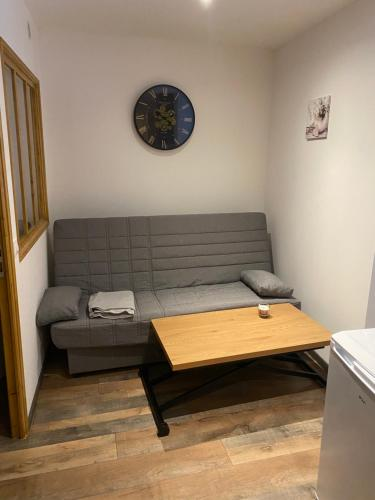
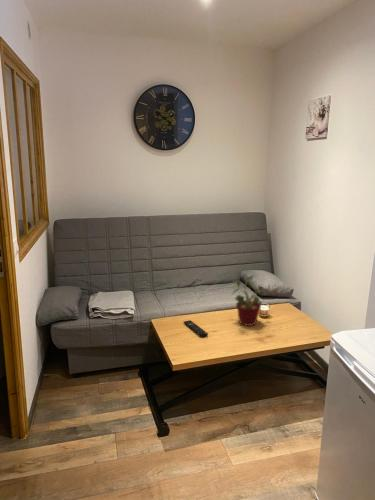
+ potted plant (250, 301)
+ remote control (195, 328)
